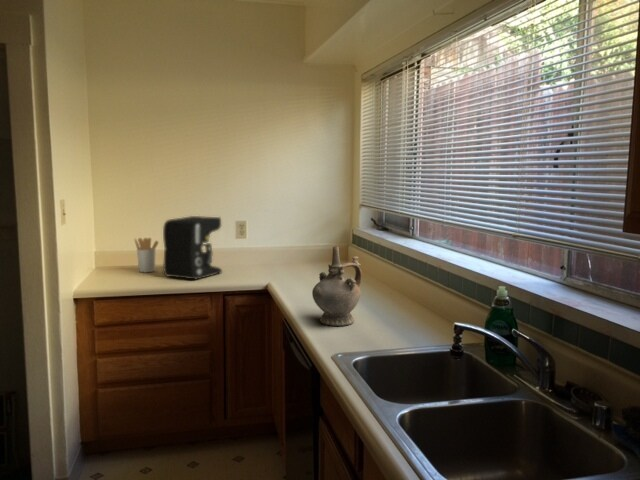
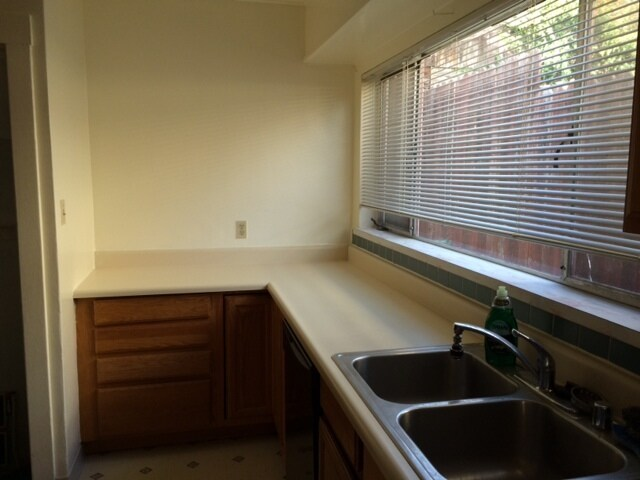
- ceremonial vessel (338, 283)
- coffee maker (195, 246)
- utensil holder (145, 253)
